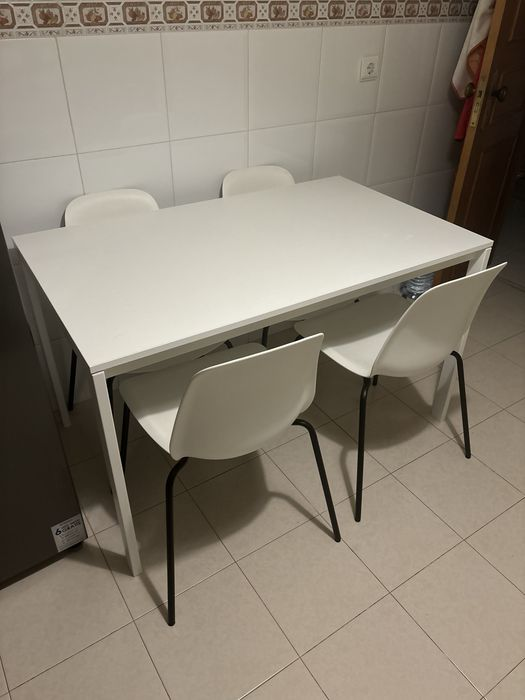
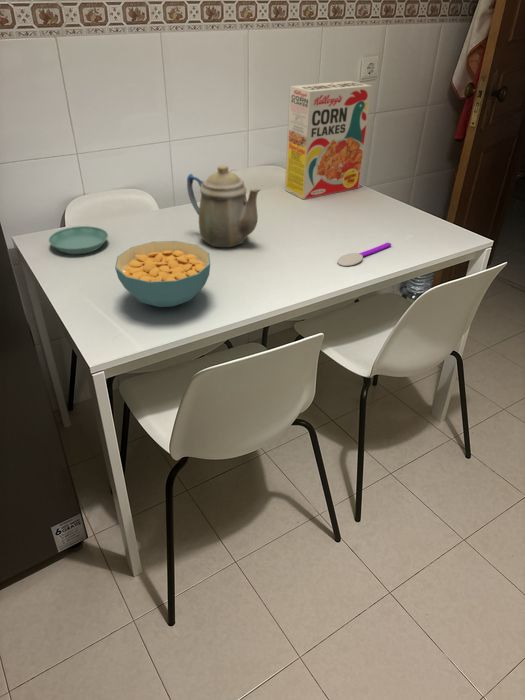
+ cereal box (326, 140)
+ cereal bowl (165, 280)
+ teapot (223, 204)
+ spoon (365, 252)
+ saucer (79, 241)
